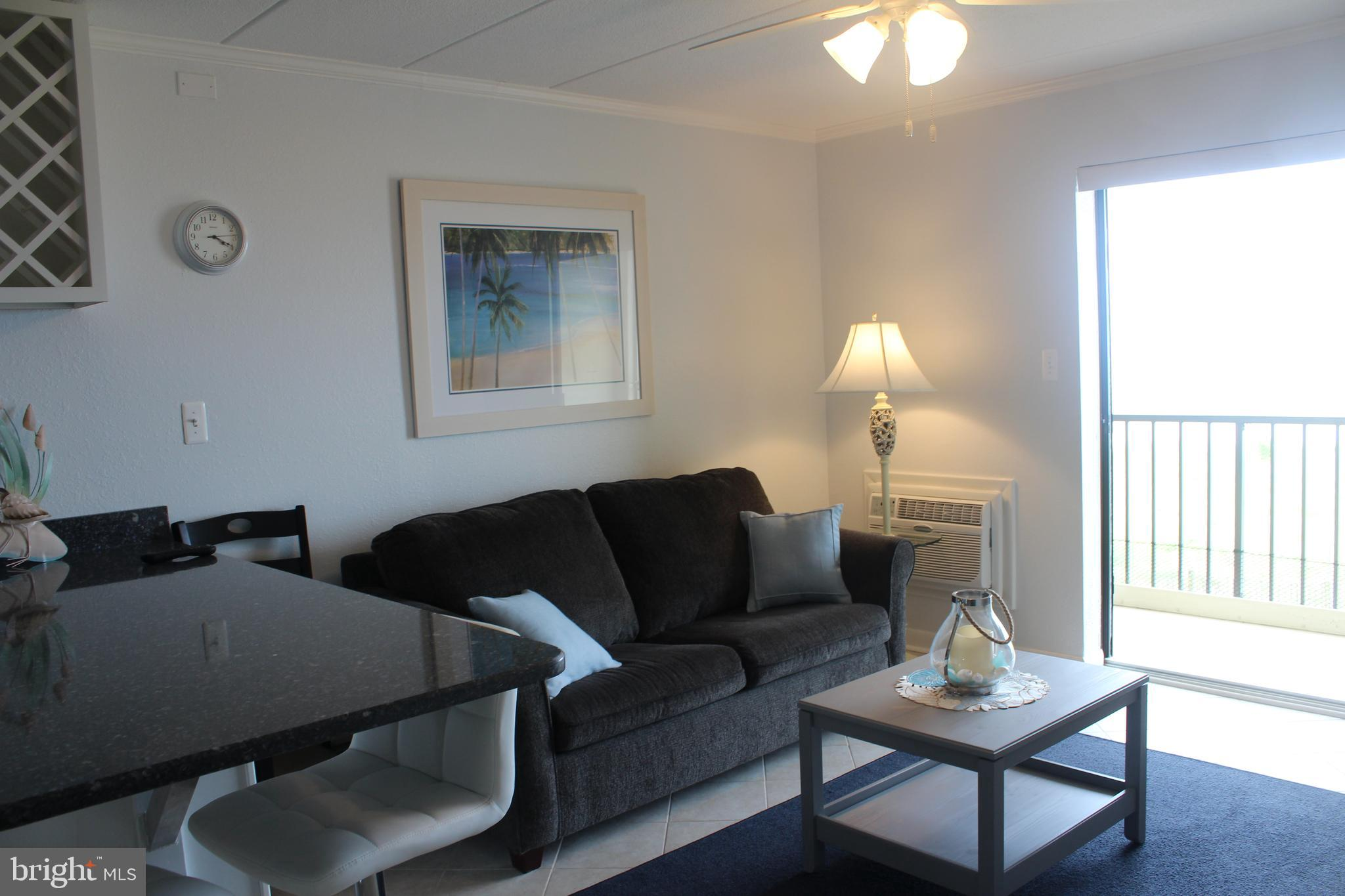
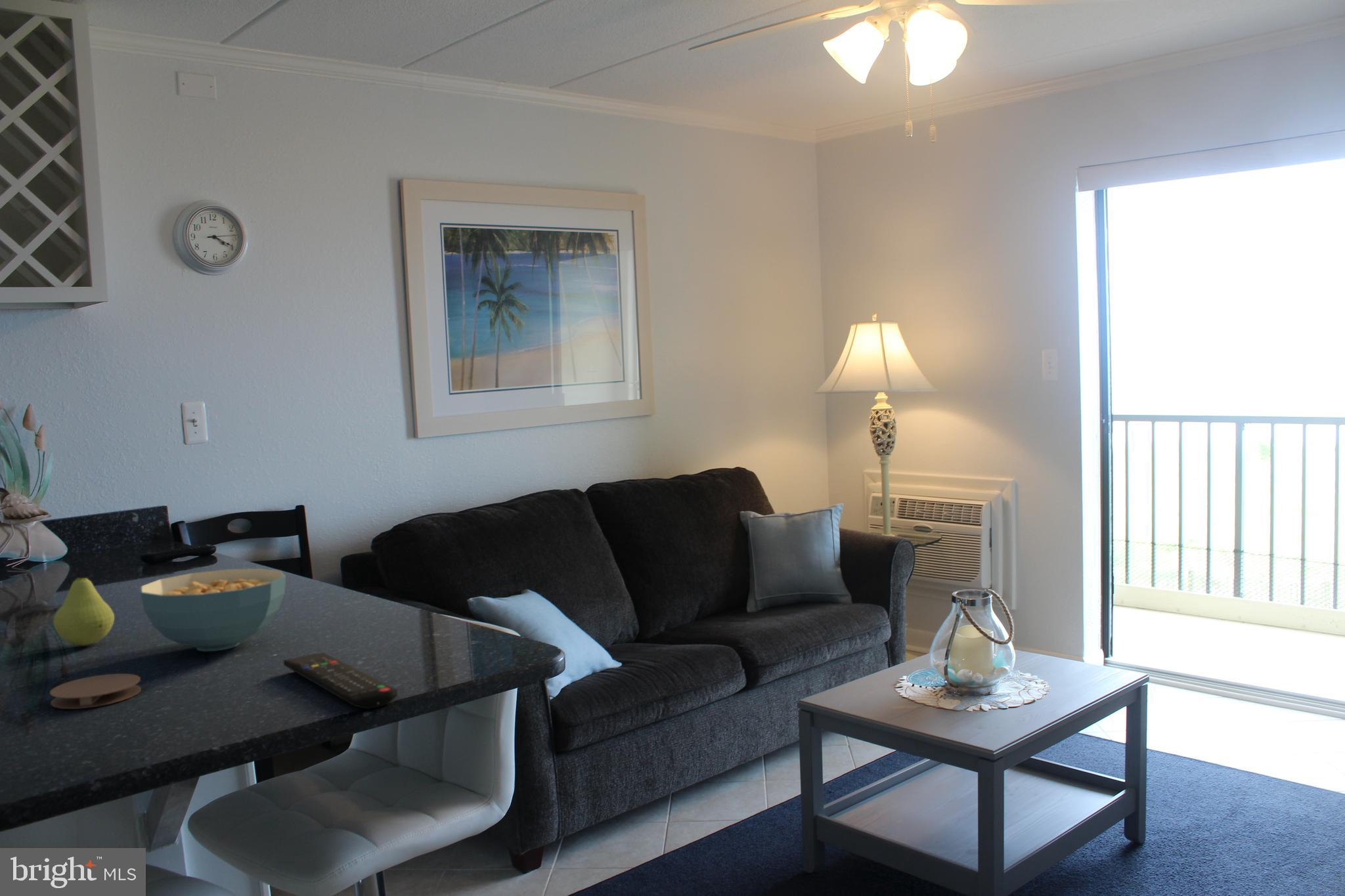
+ fruit (83, 606)
+ remote control (338, 679)
+ coaster (96, 691)
+ cereal bowl (216, 613)
